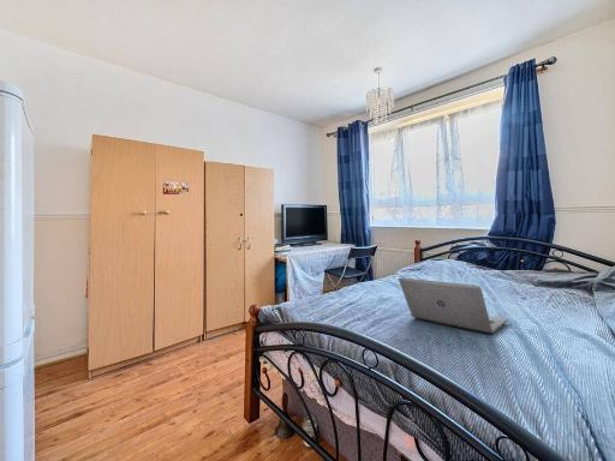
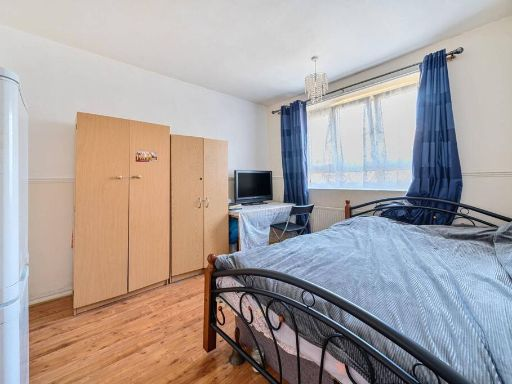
- laptop (452, 299)
